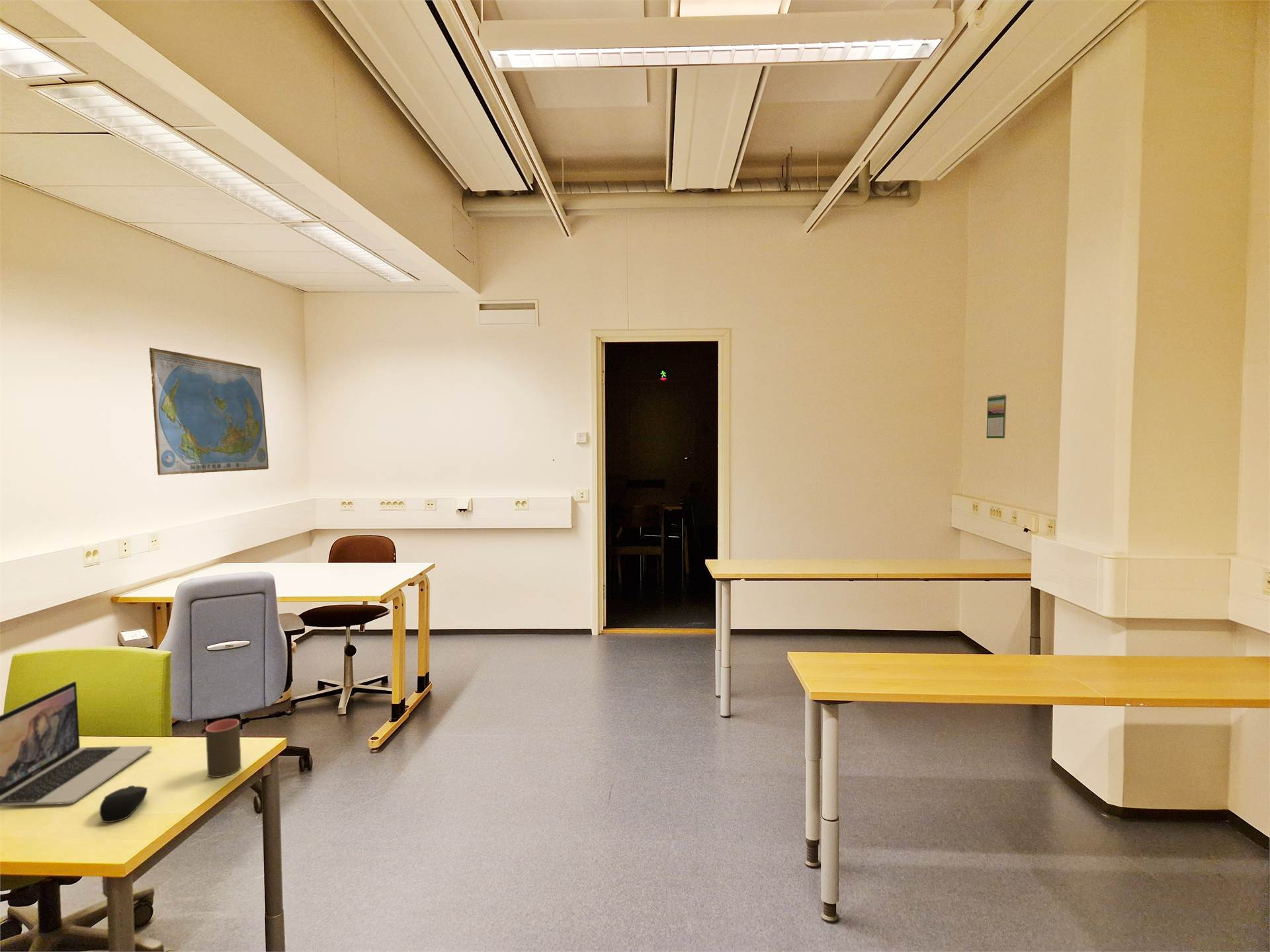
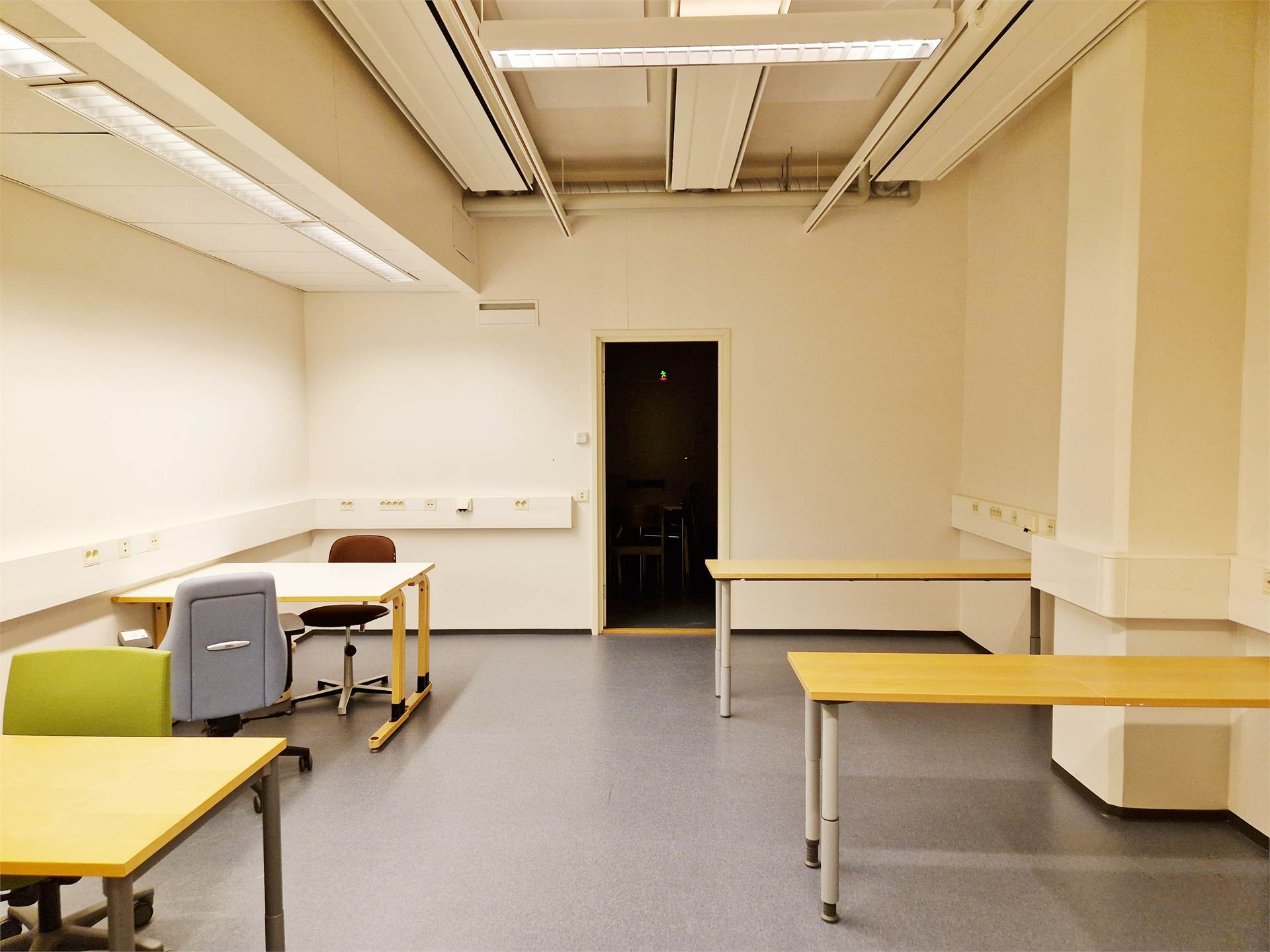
- calendar (996, 416)
- cup (224, 747)
- laptop (73, 738)
- computer mouse (124, 799)
- world map (216, 415)
